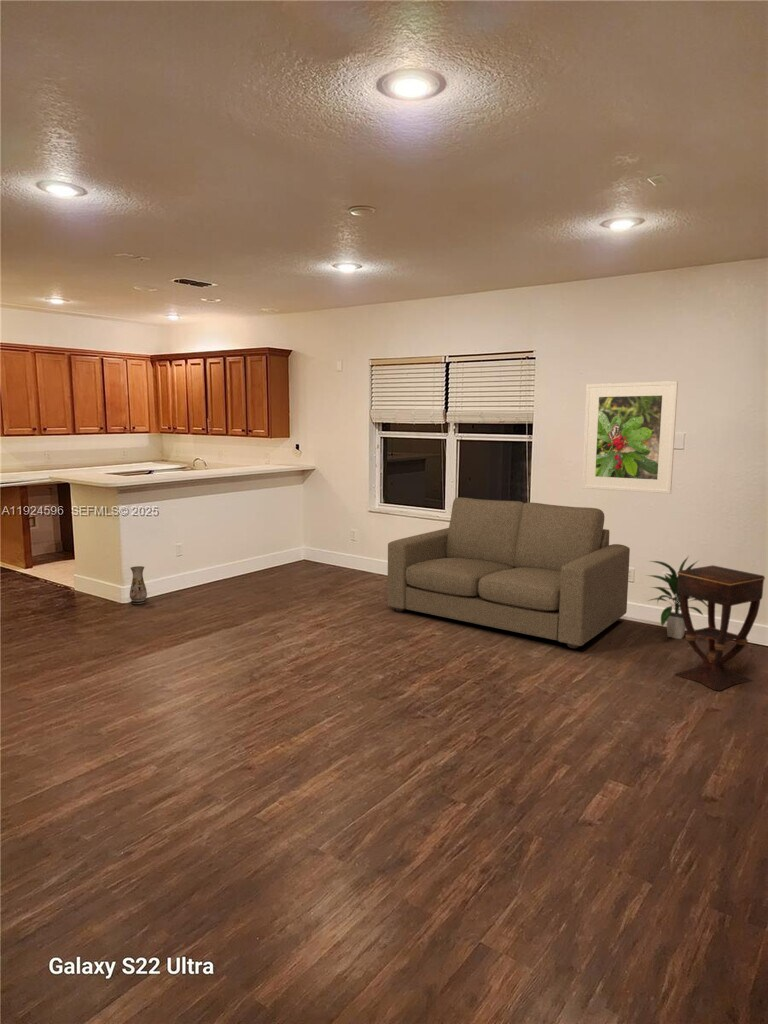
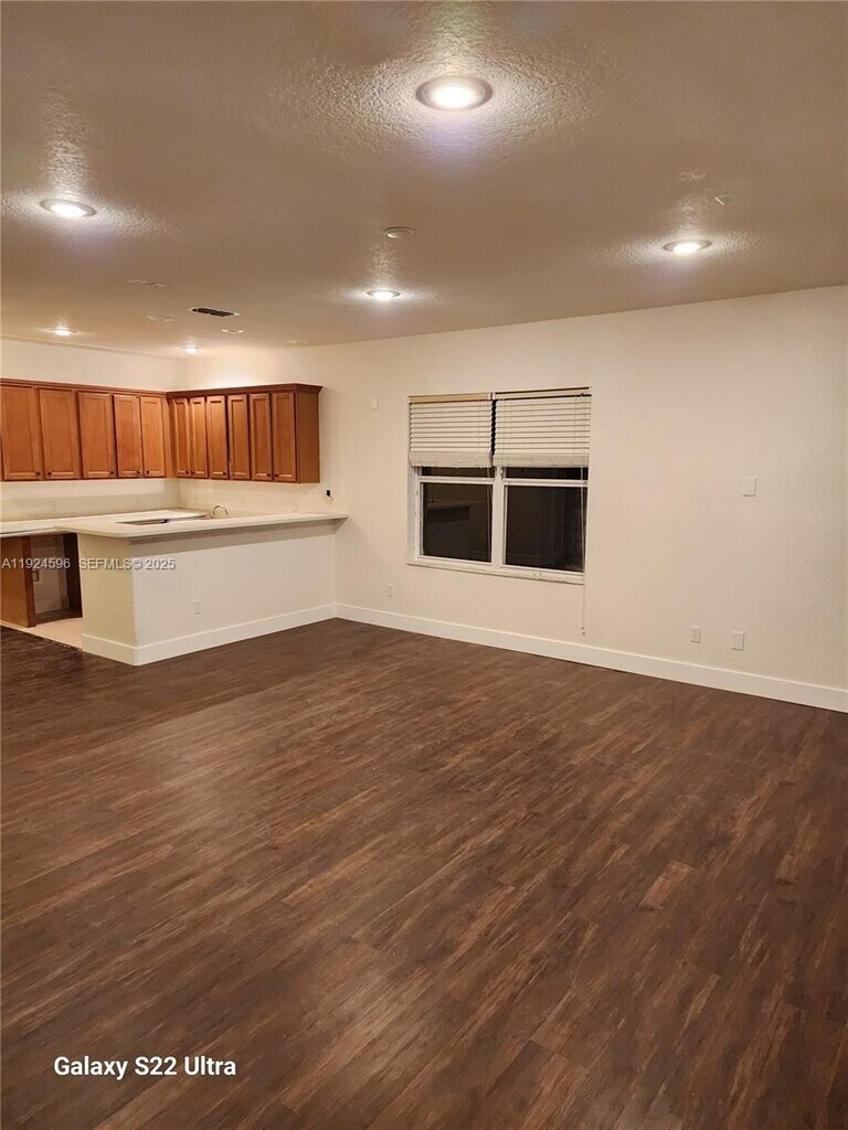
- sofa (504, 561)
- indoor plant (675, 596)
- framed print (627, 437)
- vase (137, 585)
- side table (715, 625)
